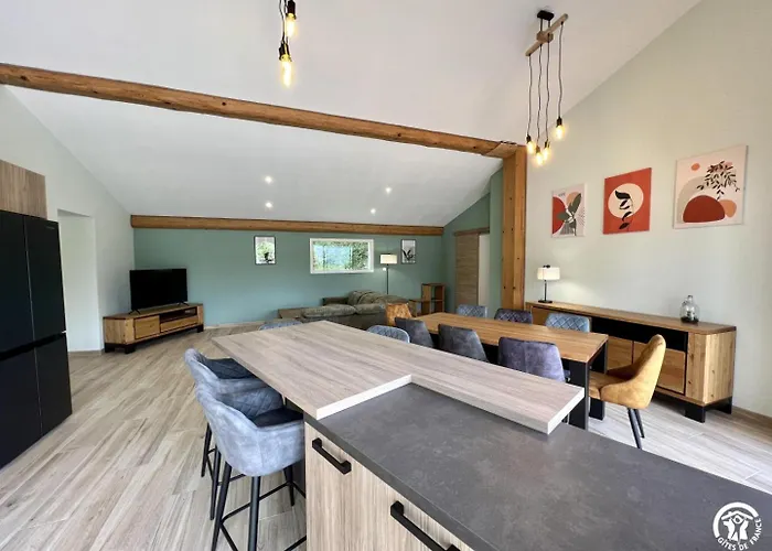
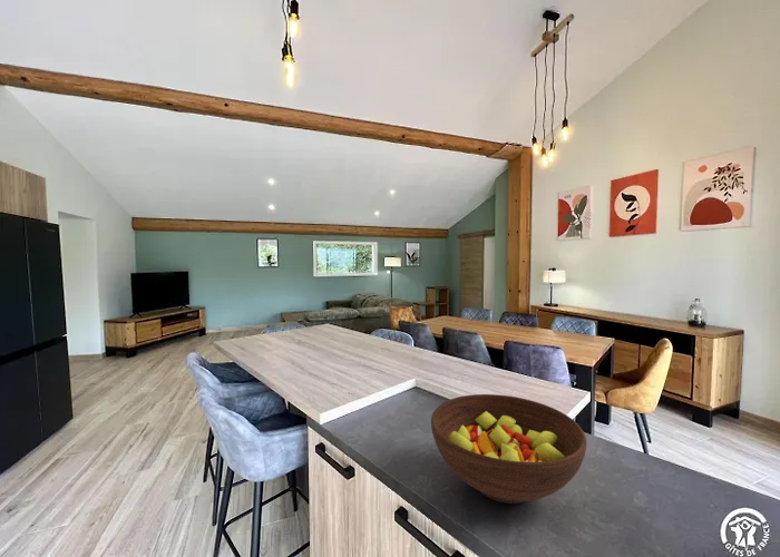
+ fruit bowl (503, 453)
